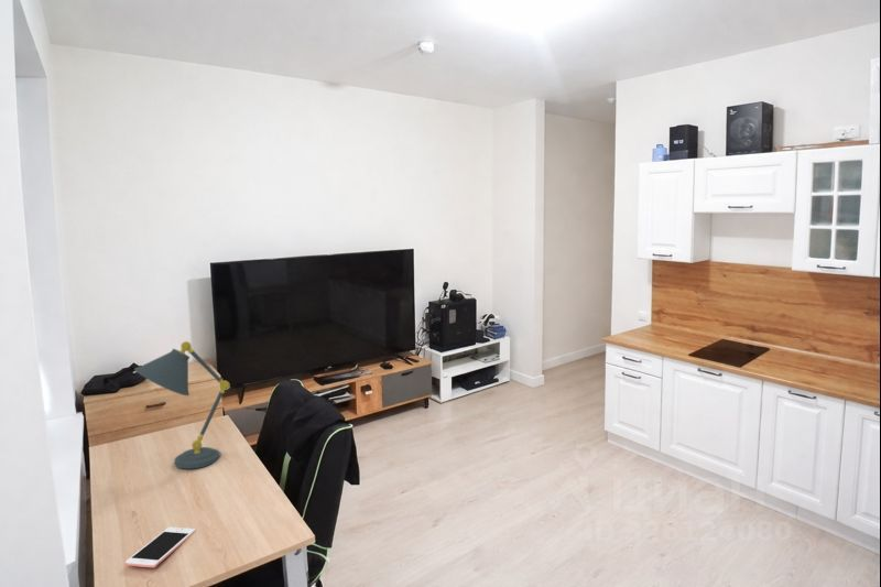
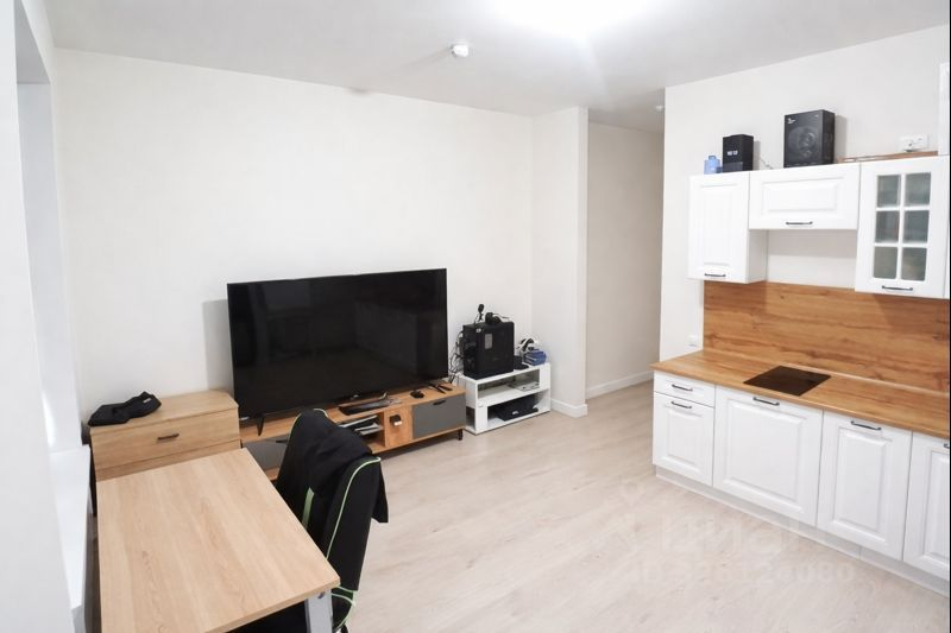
- cell phone (162, 545)
- desk lamp (185, 394)
